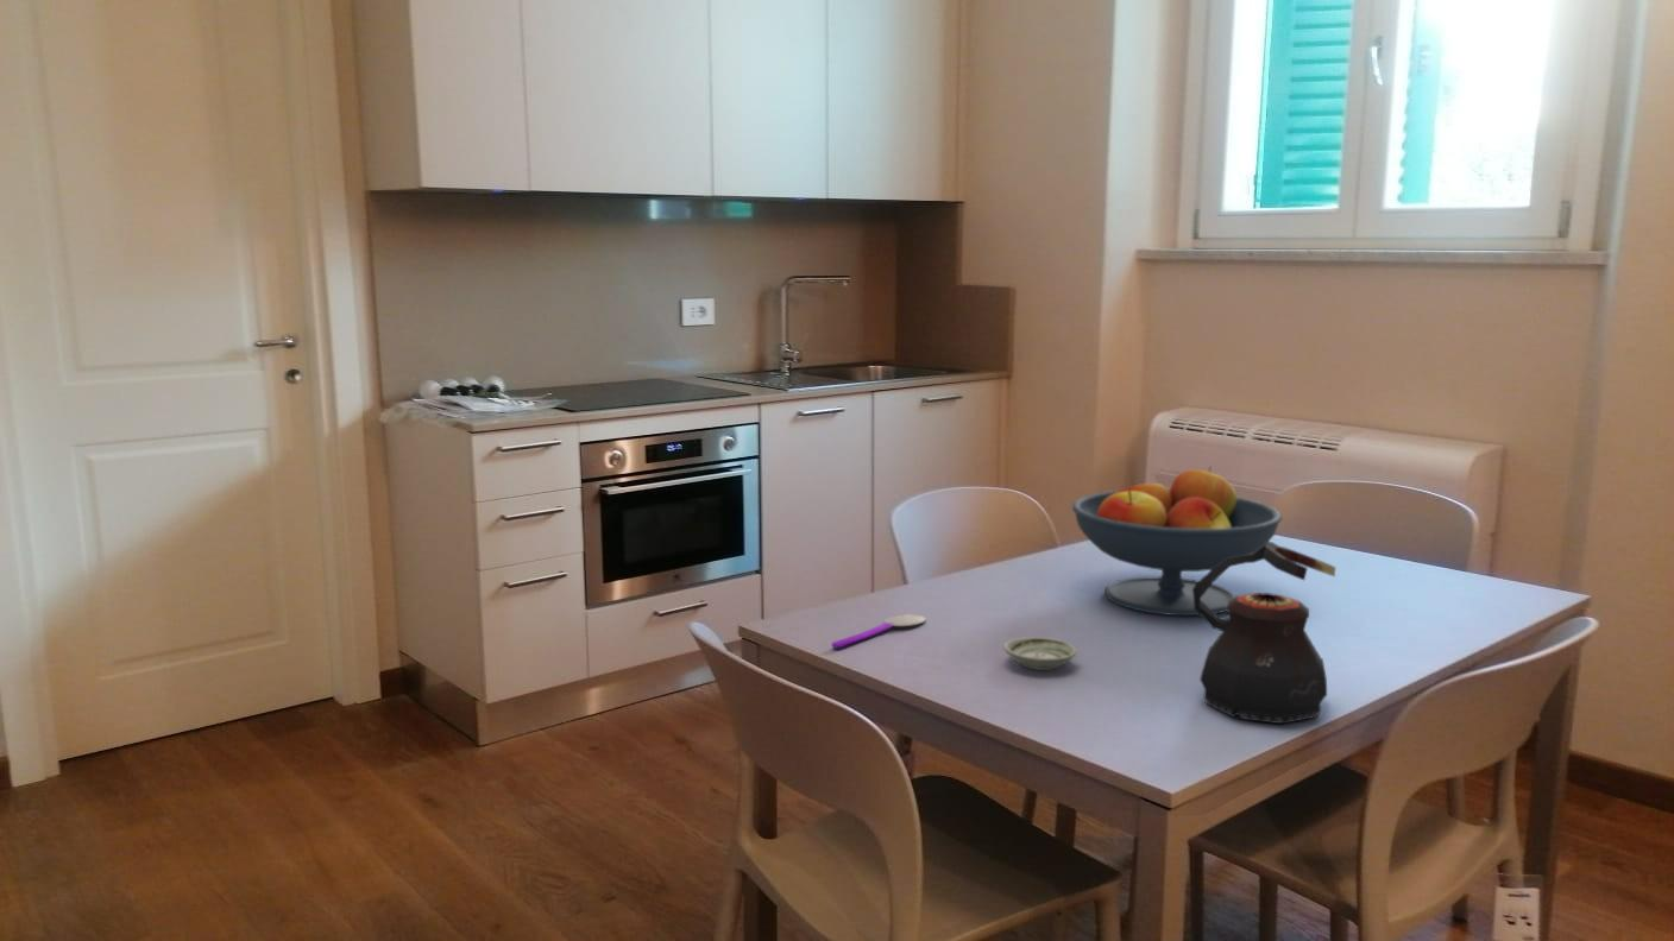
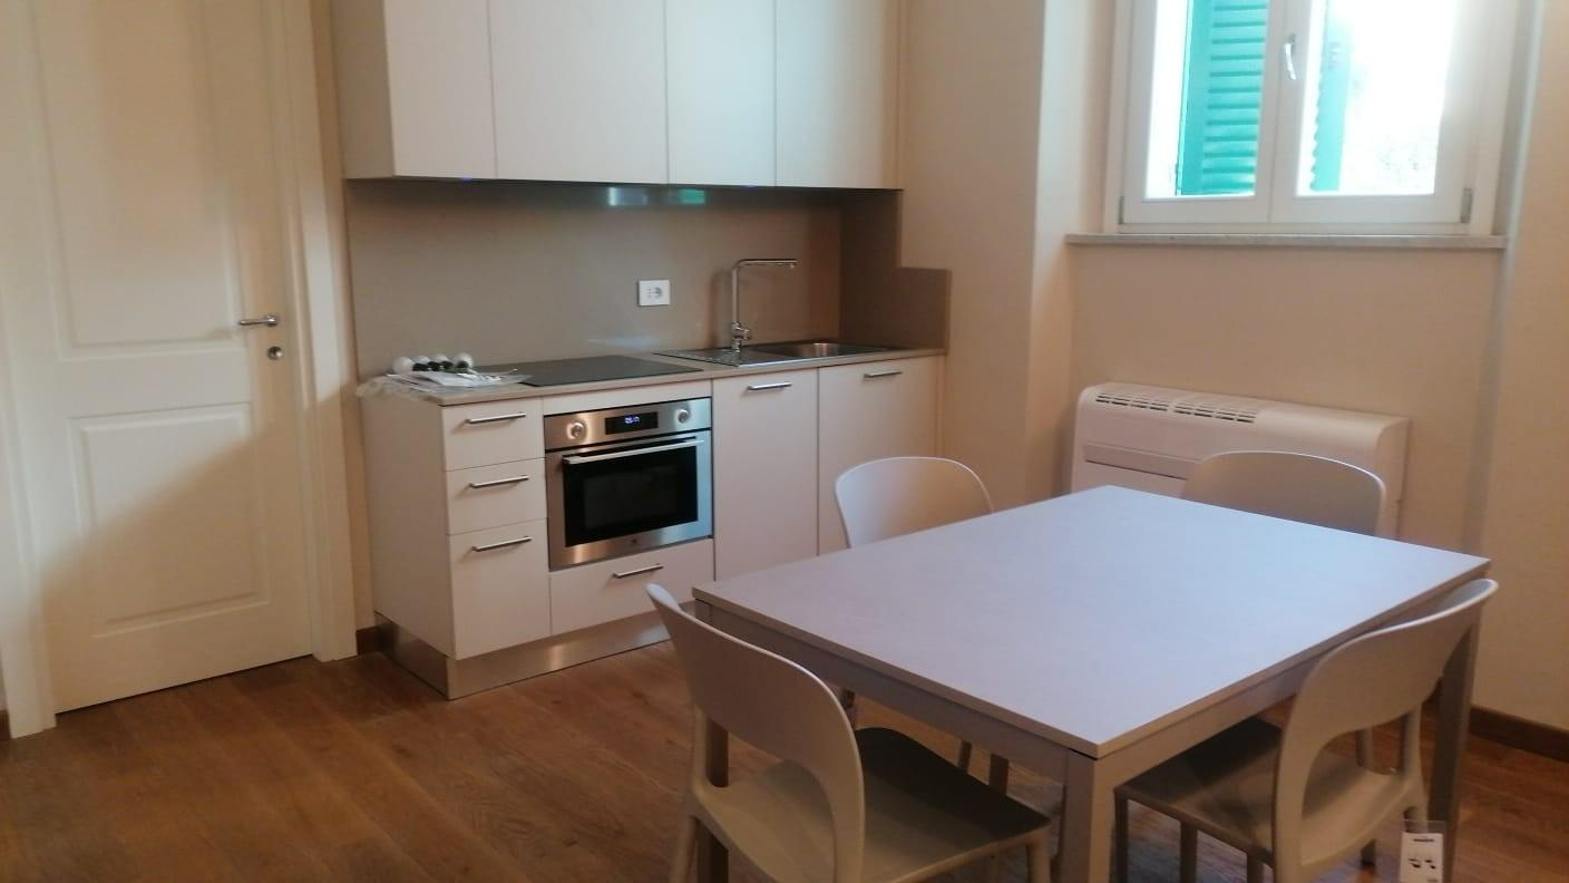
- teapot (1261, 624)
- saucer (1039, 655)
- spoon (879, 629)
- fruit bowl (1173, 537)
